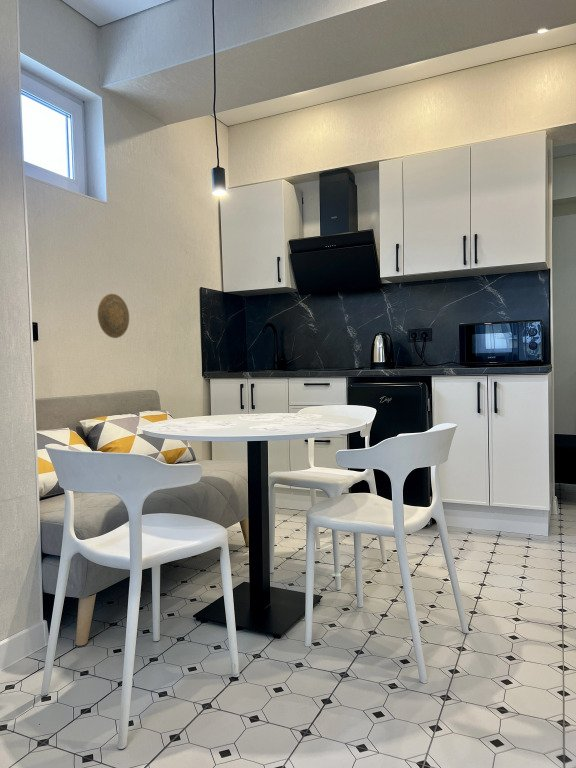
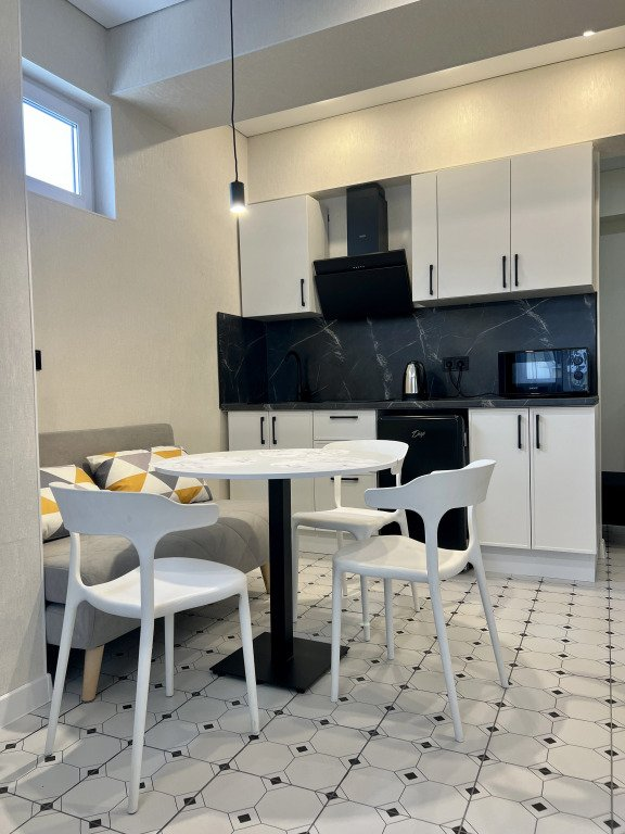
- decorative plate (115, 315)
